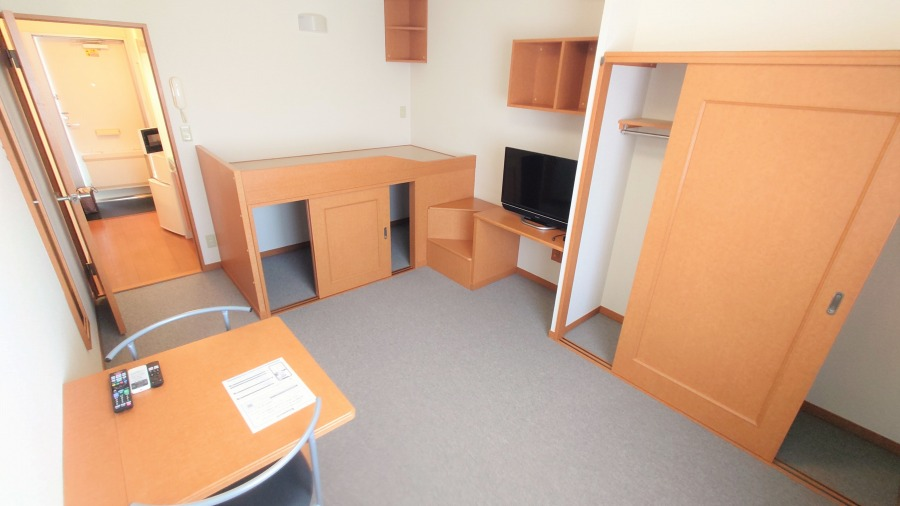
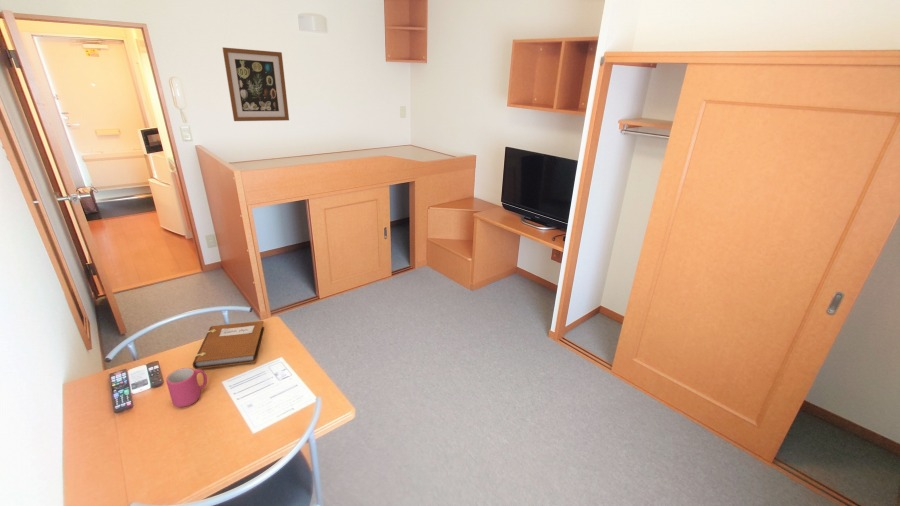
+ notebook (231, 342)
+ wall art (258, 86)
+ mug (189, 385)
